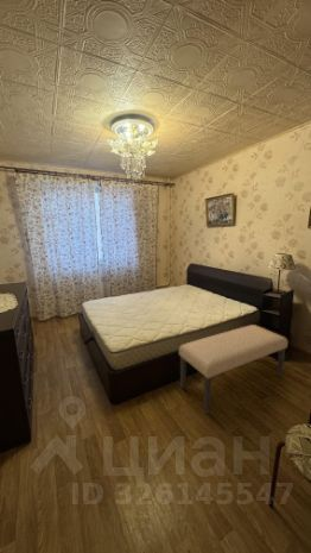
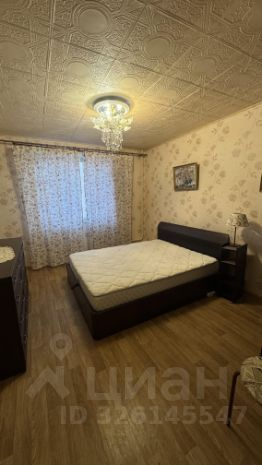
- bench (234, 360)
